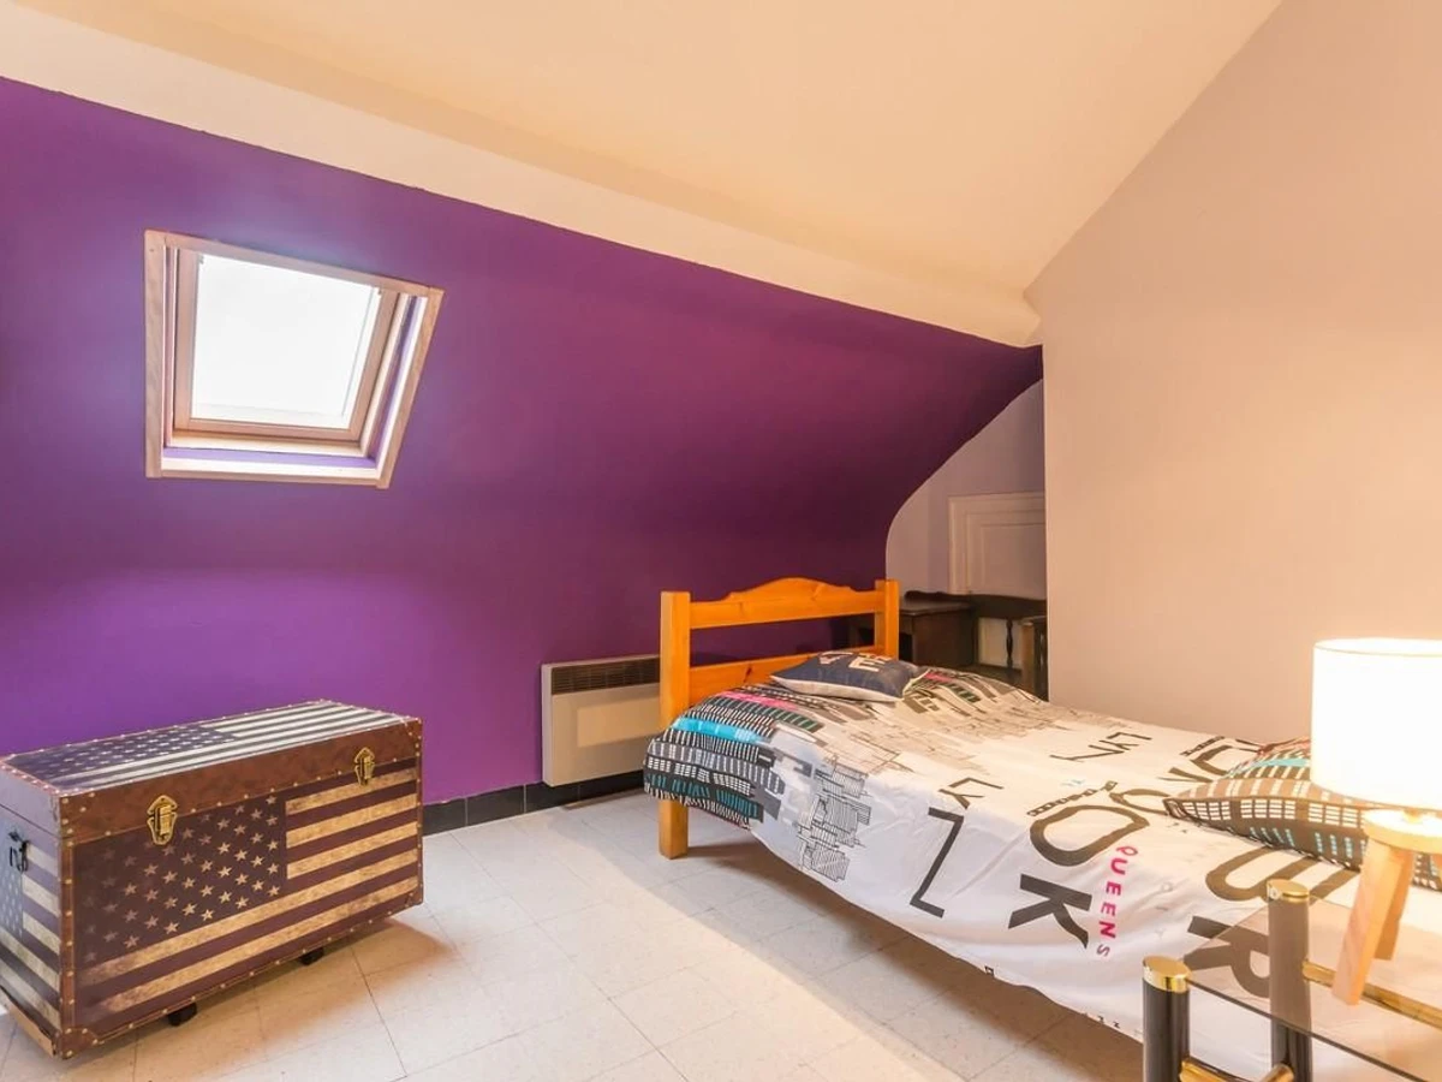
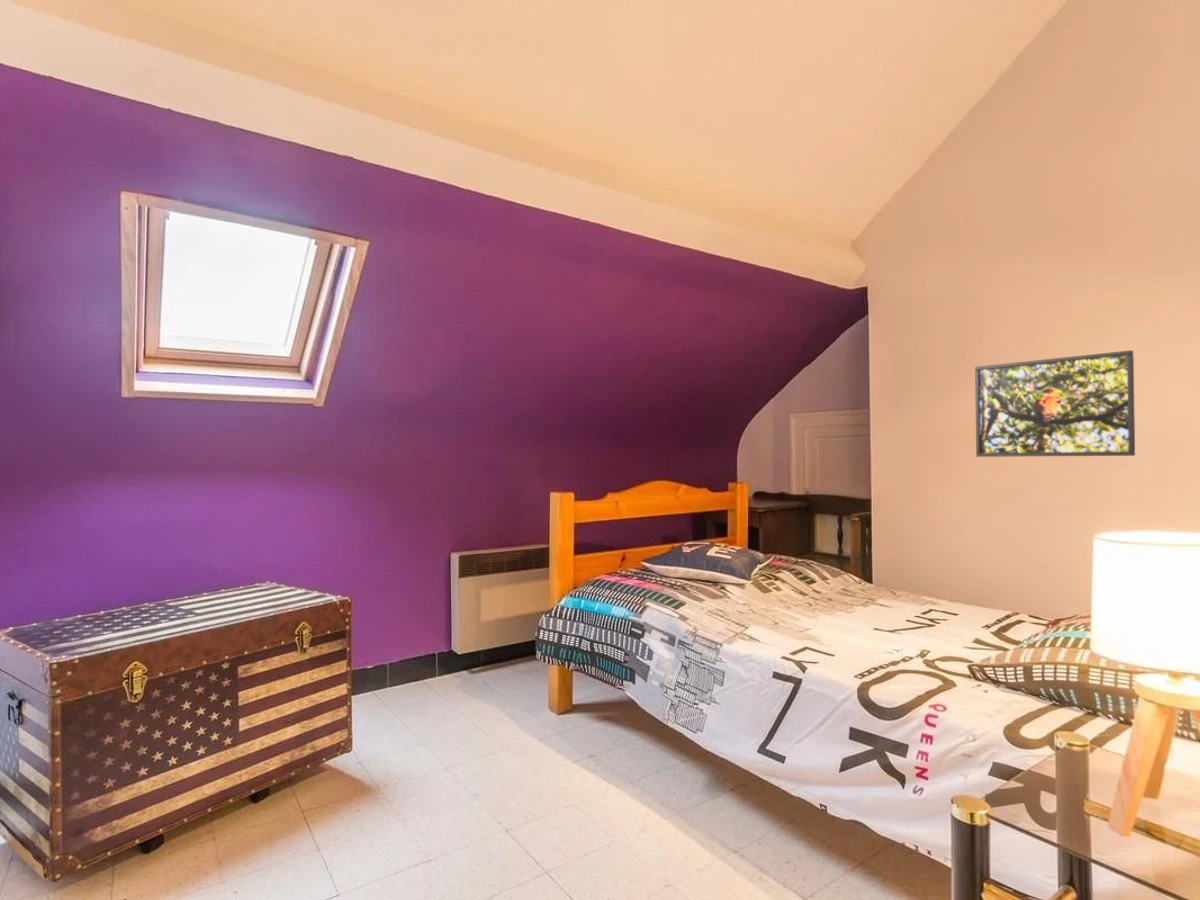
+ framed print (1048, 407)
